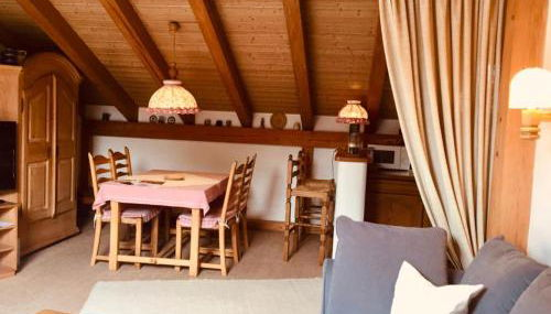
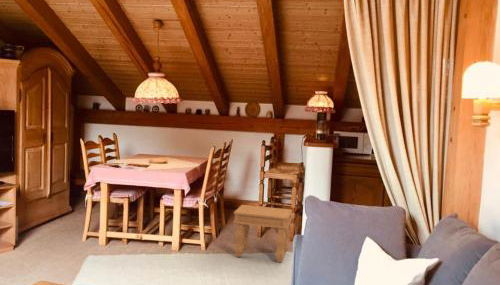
+ side table (264, 226)
